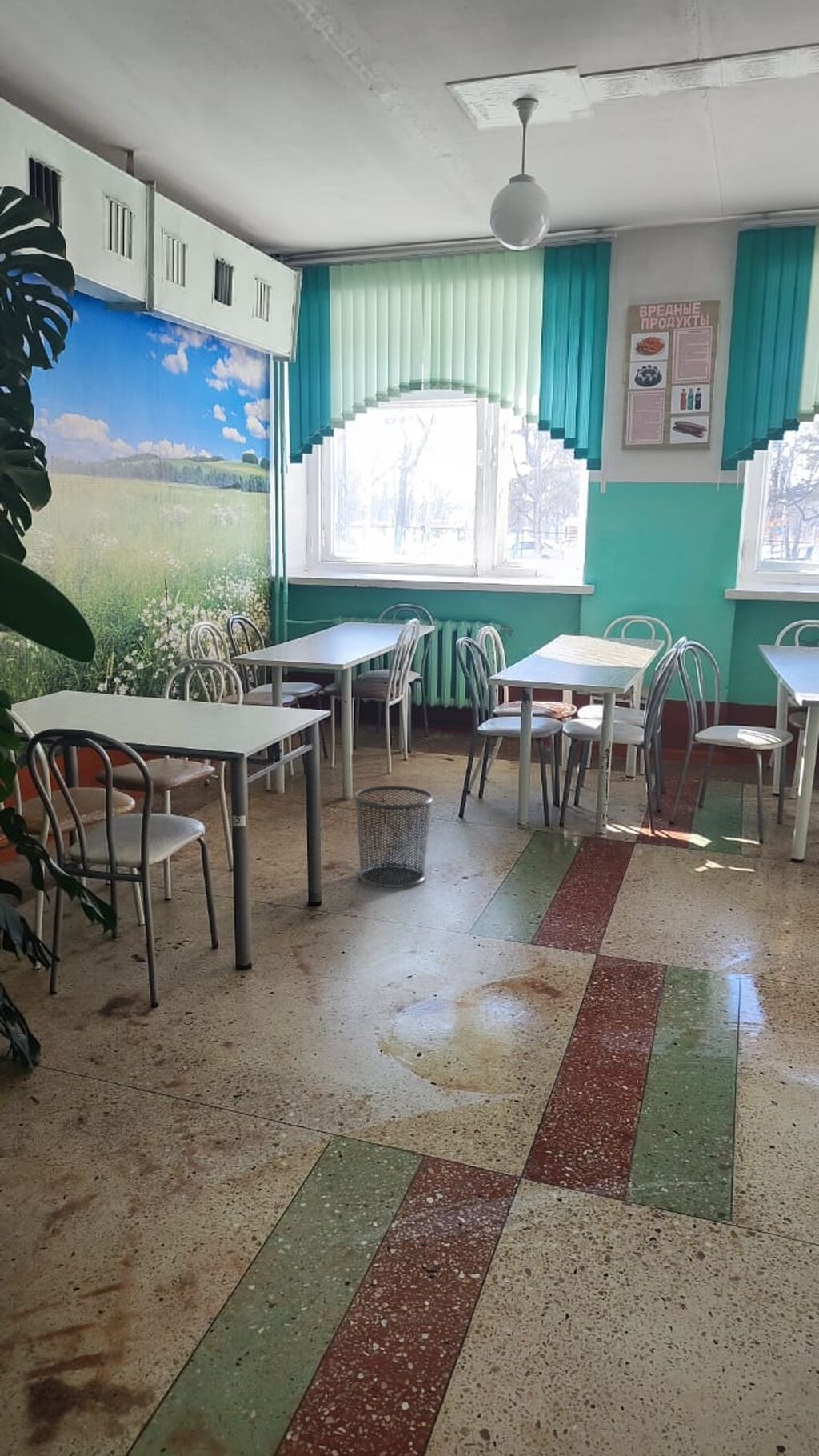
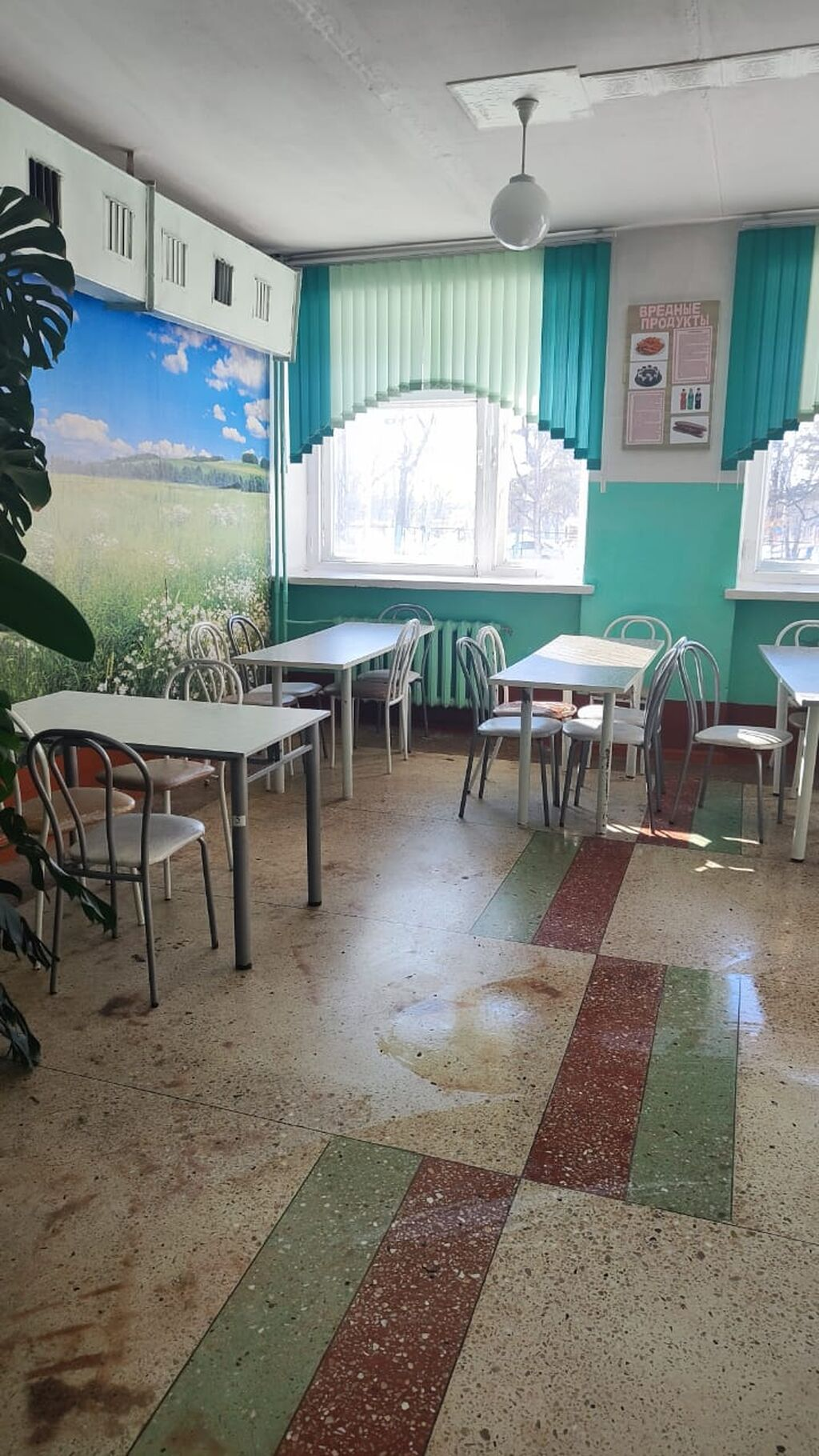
- waste bin (393, 836)
